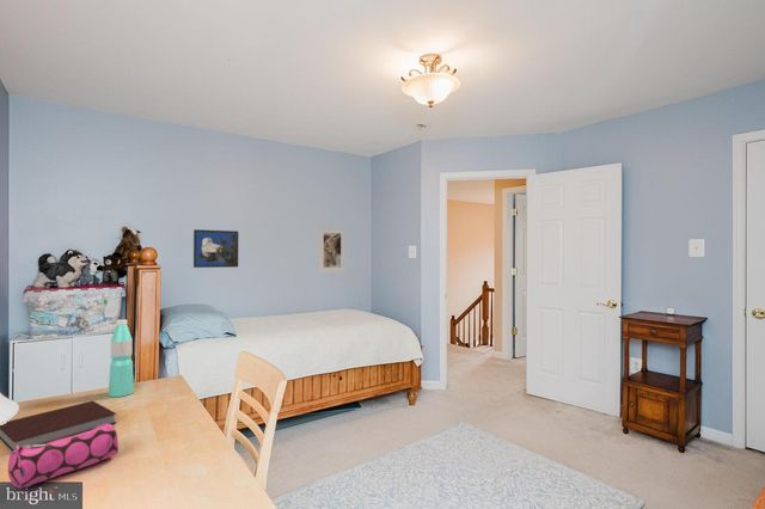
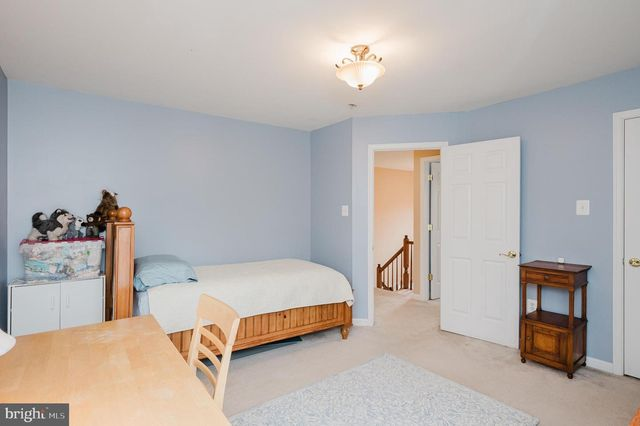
- water bottle (121, 356)
- pencil case (67, 450)
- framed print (216, 249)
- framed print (331, 250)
- notebook (57, 423)
